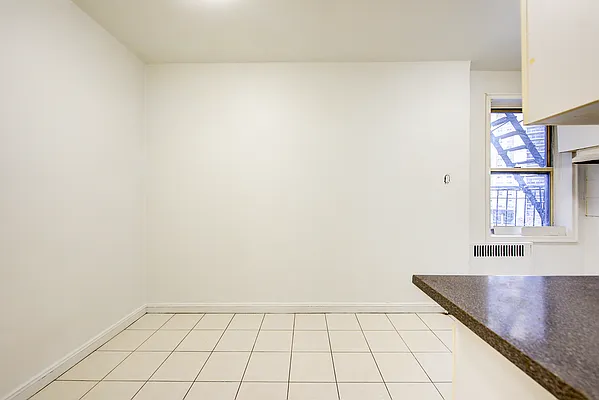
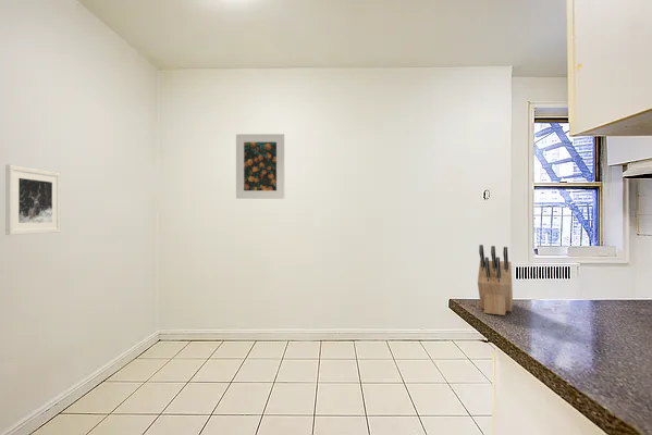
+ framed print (35, 201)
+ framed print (260, 166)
+ knife block (495, 276)
